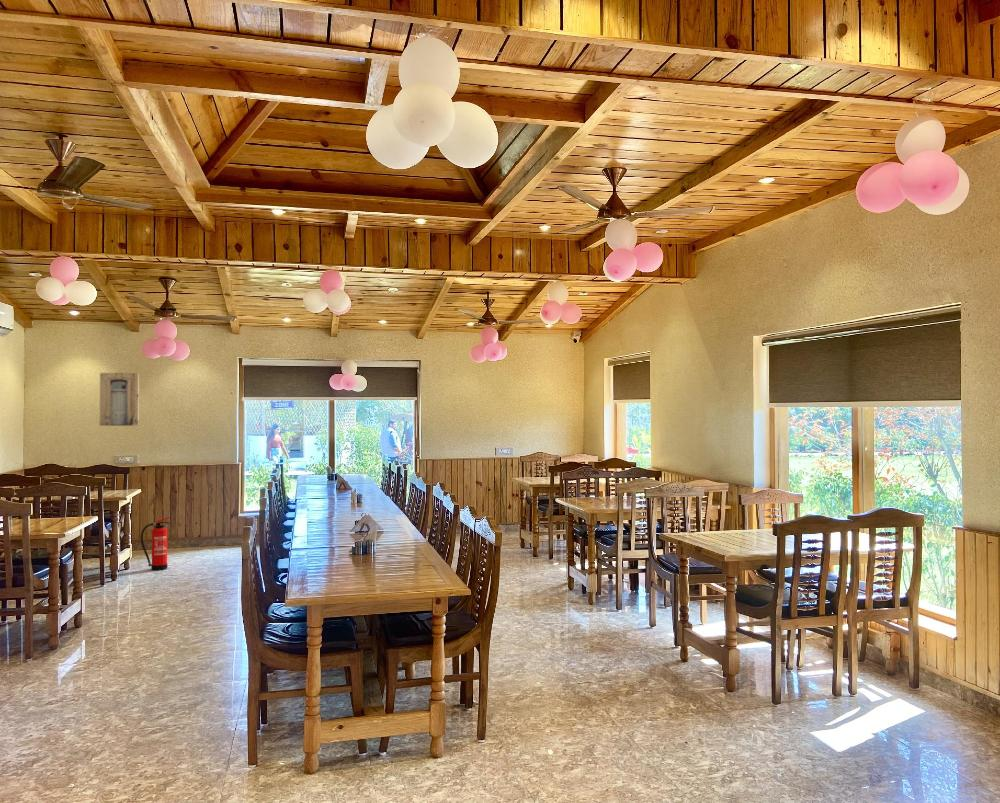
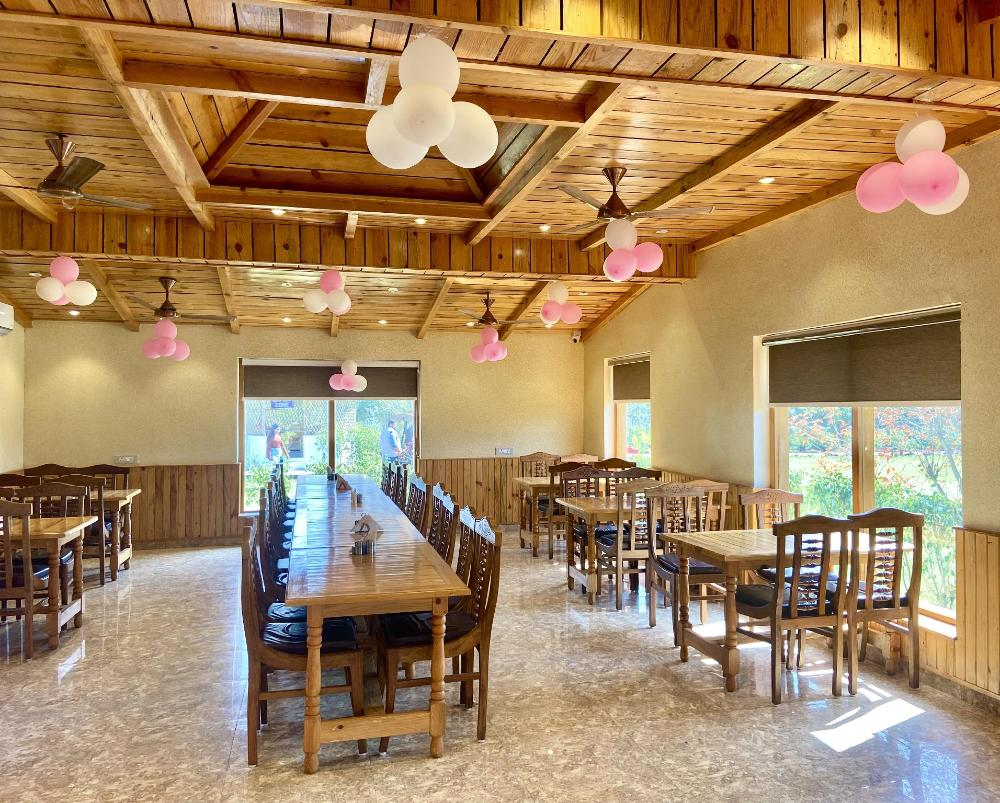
- fire extinguisher (155, 543)
- wall art (119, 399)
